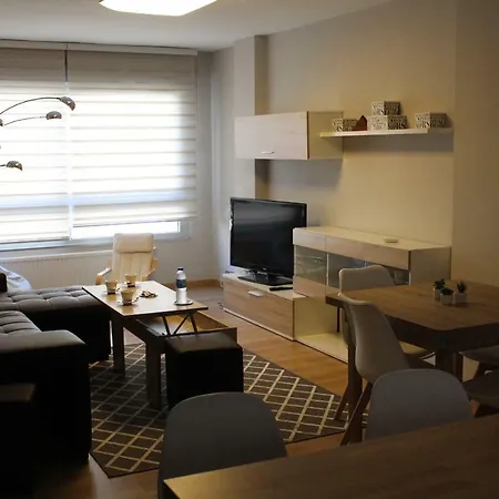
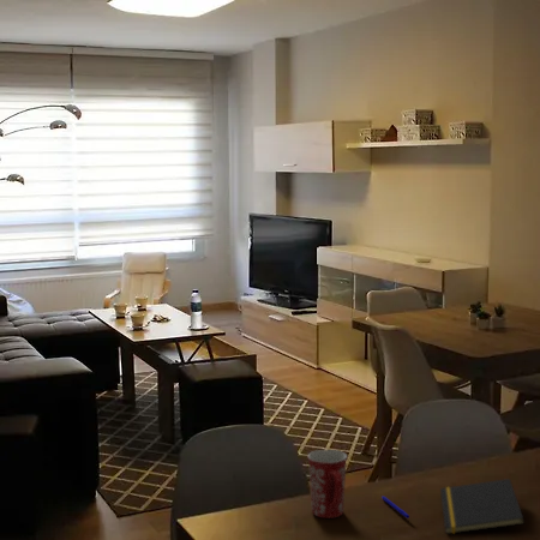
+ pen (394, 505)
+ notepad (479, 504)
+ mug (329, 486)
